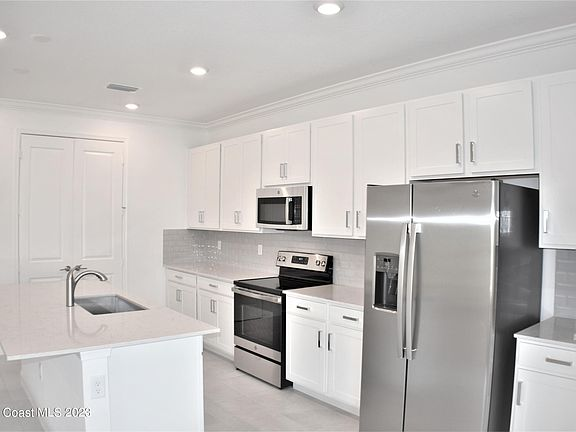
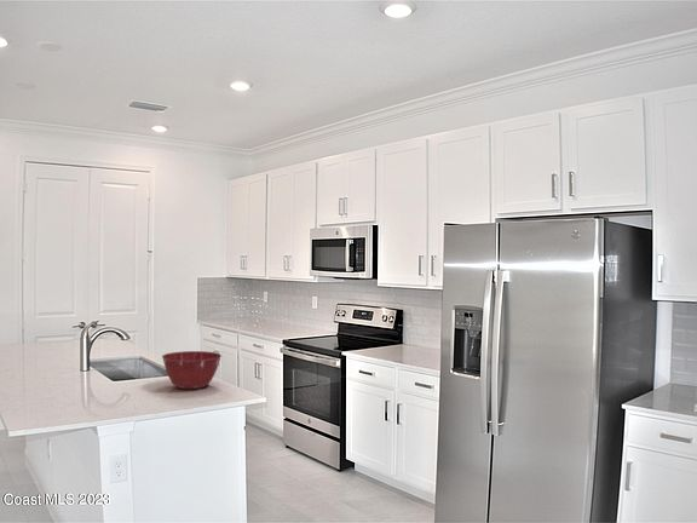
+ mixing bowl (191, 370)
